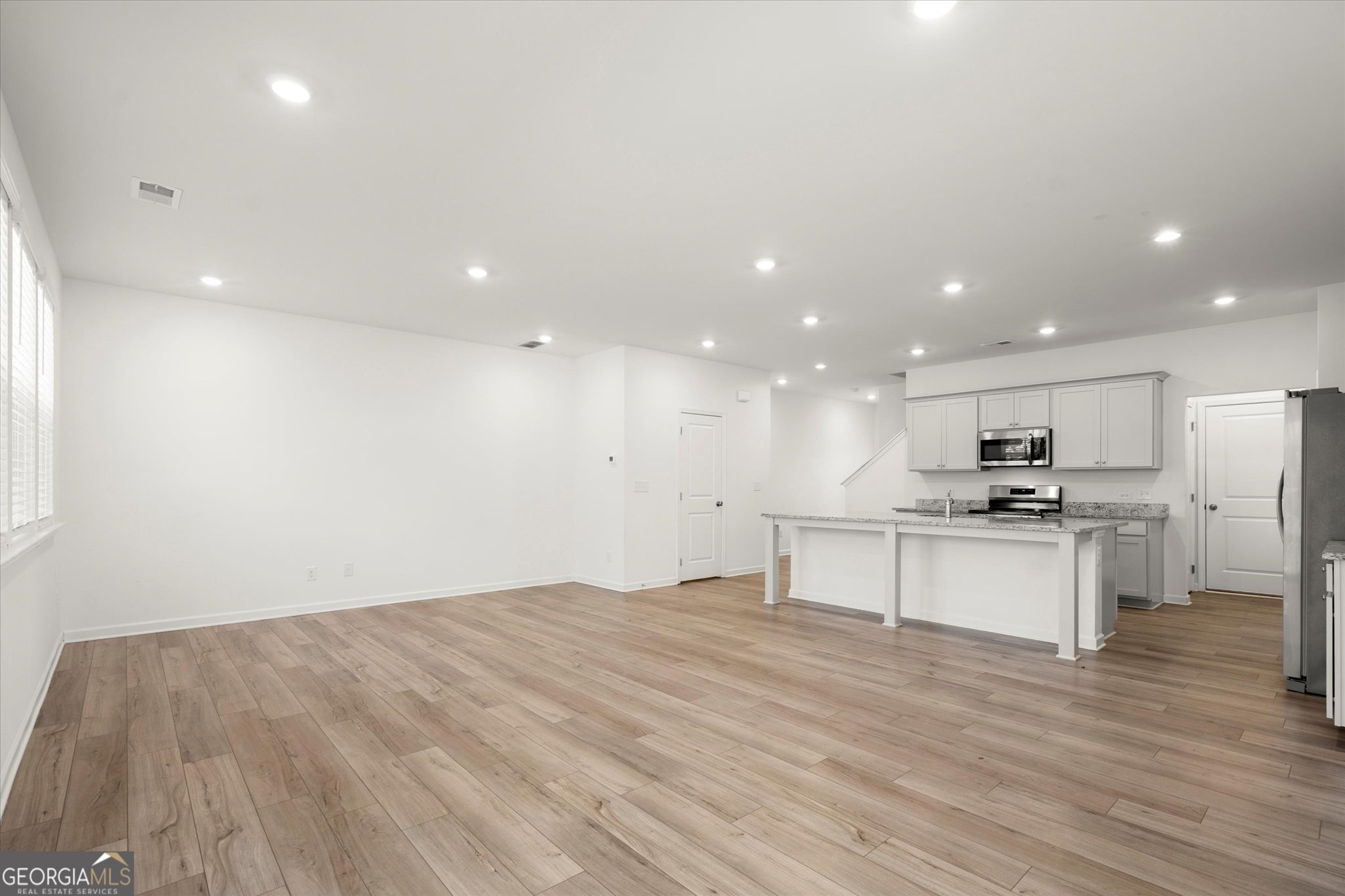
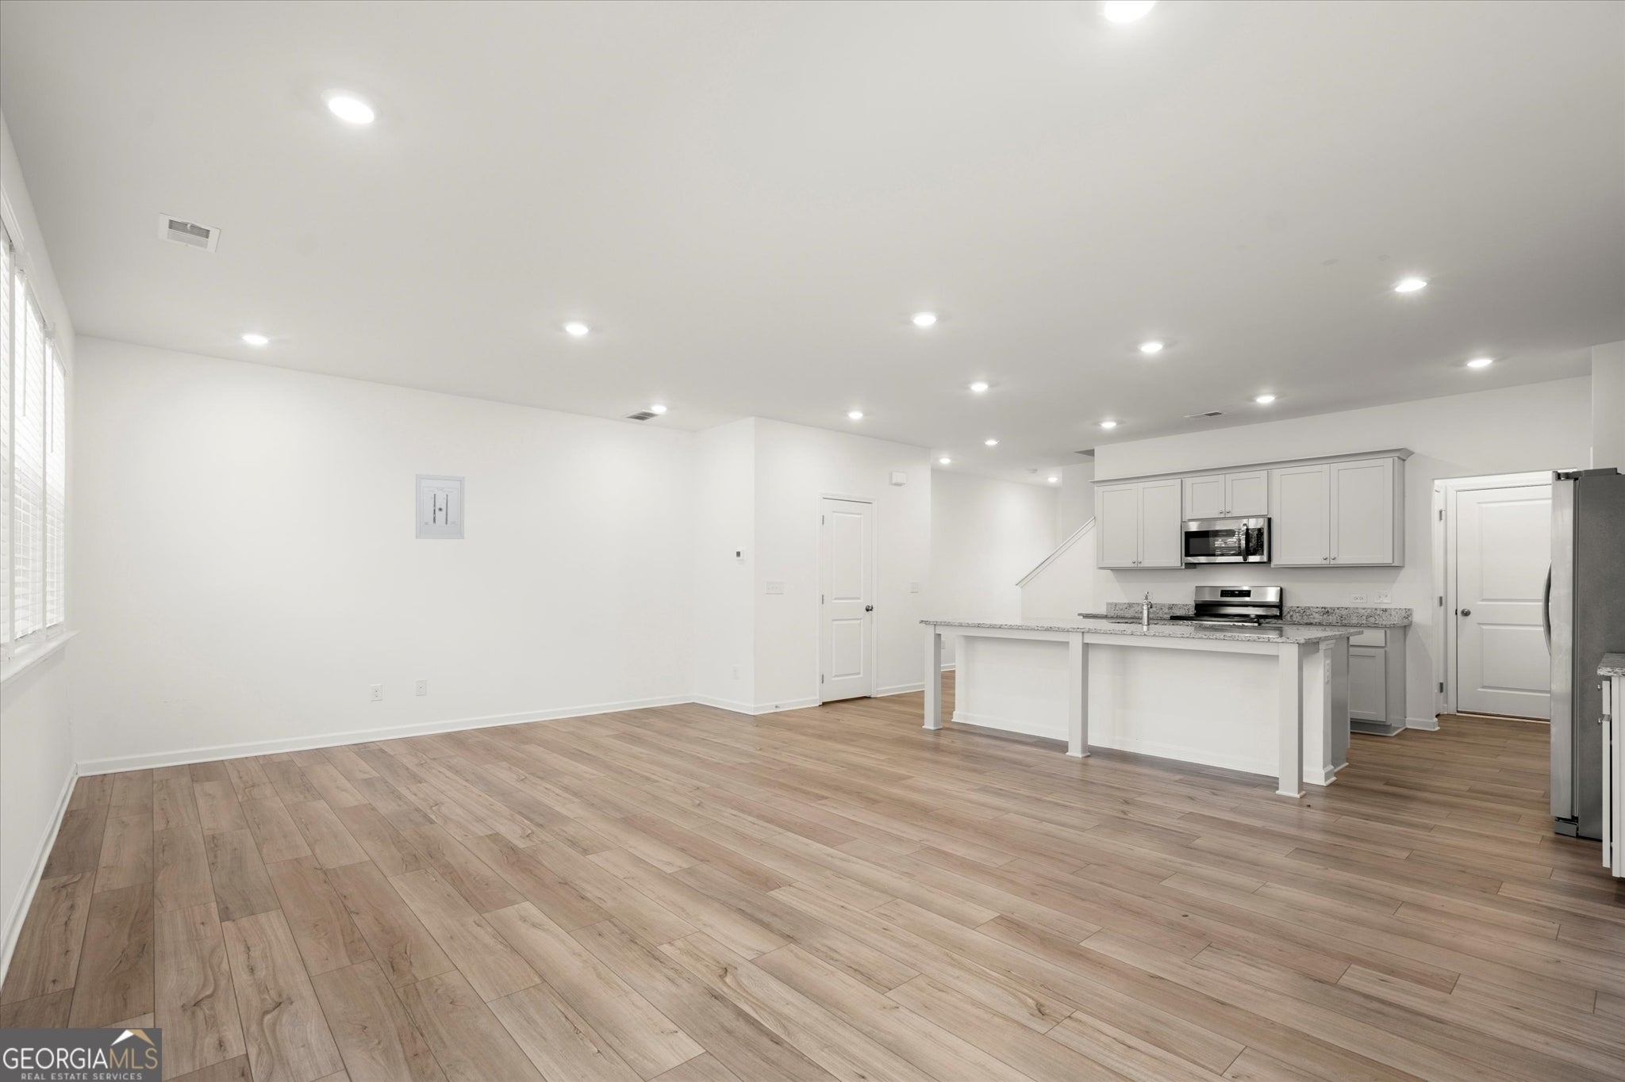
+ wall art (440, 506)
